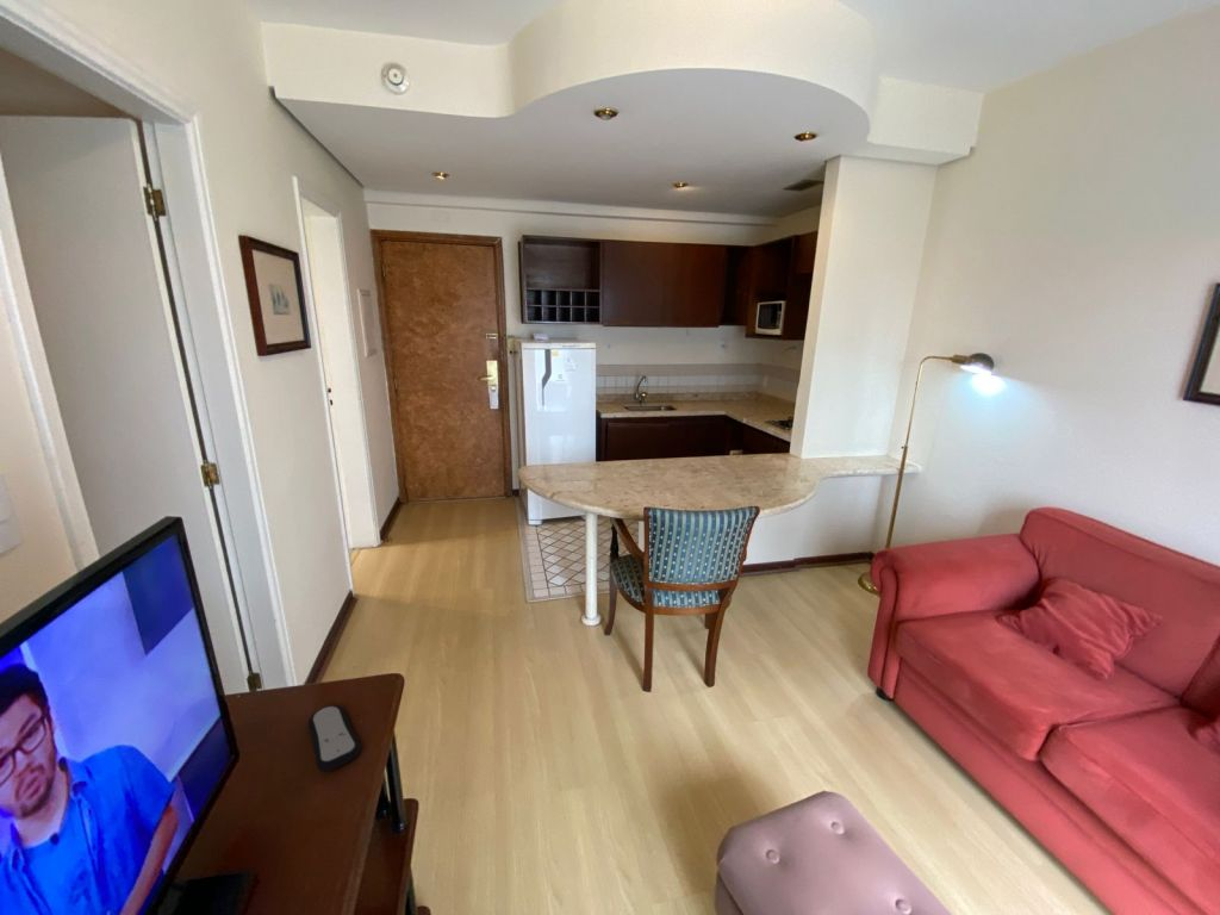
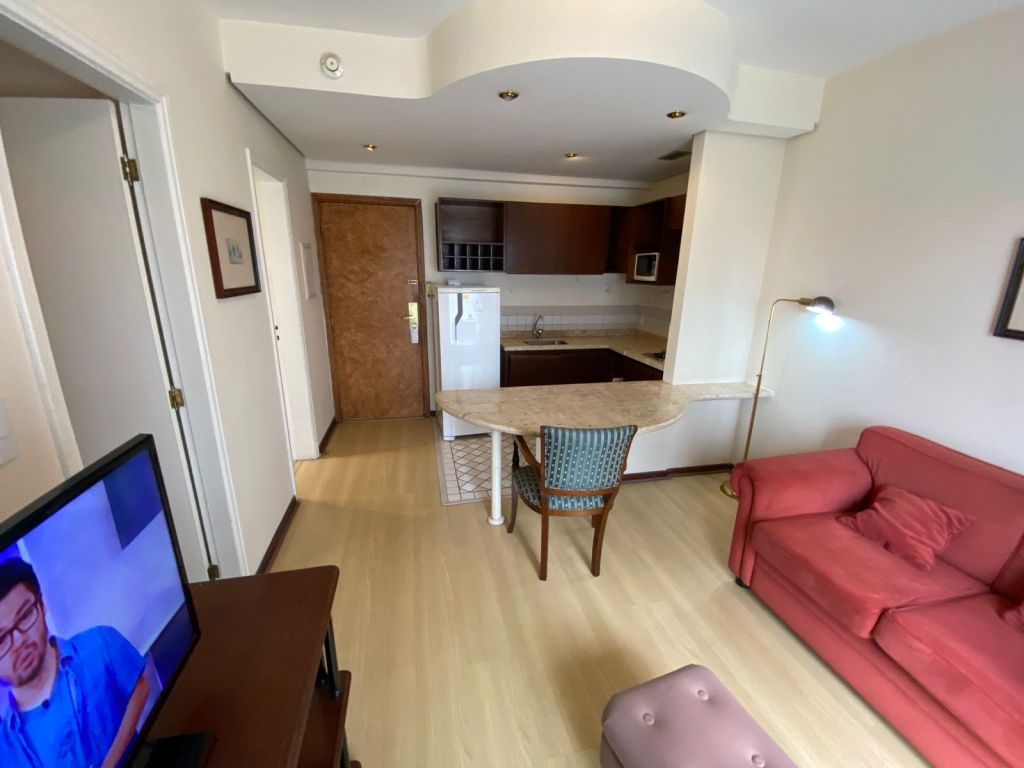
- remote control (331, 734)
